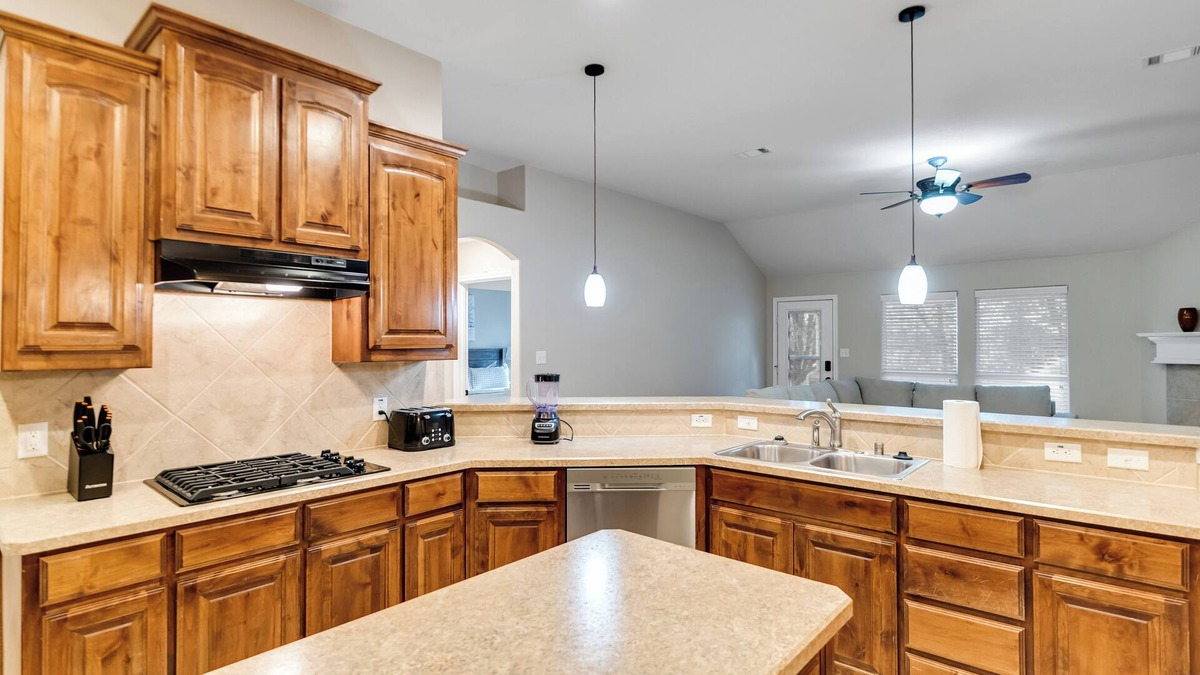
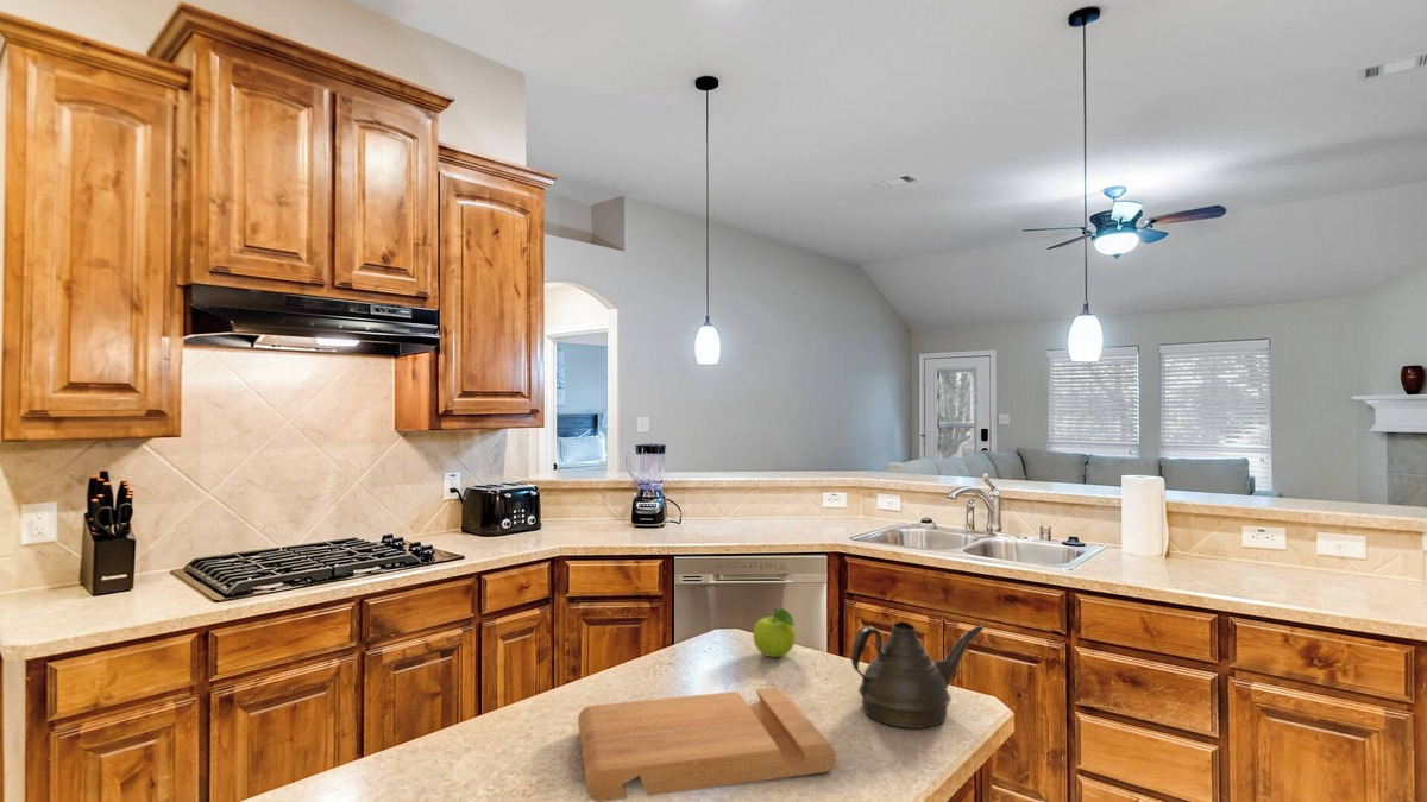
+ fruit (778, 632)
+ cutting board (699, 737)
+ teapot (920, 667)
